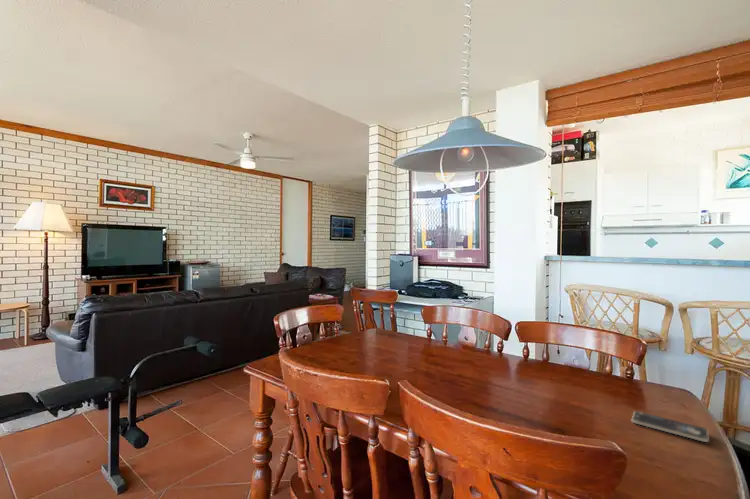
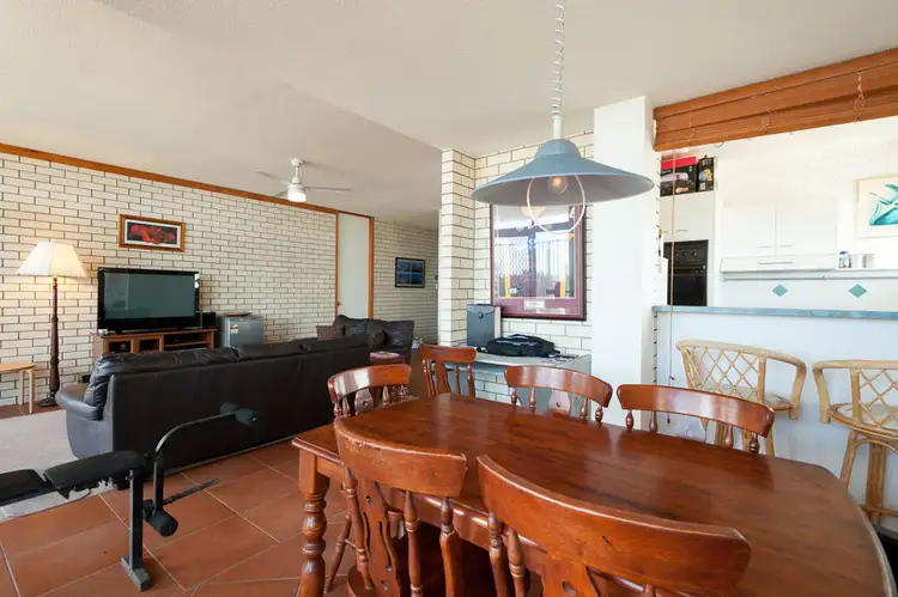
- smartphone (668, 425)
